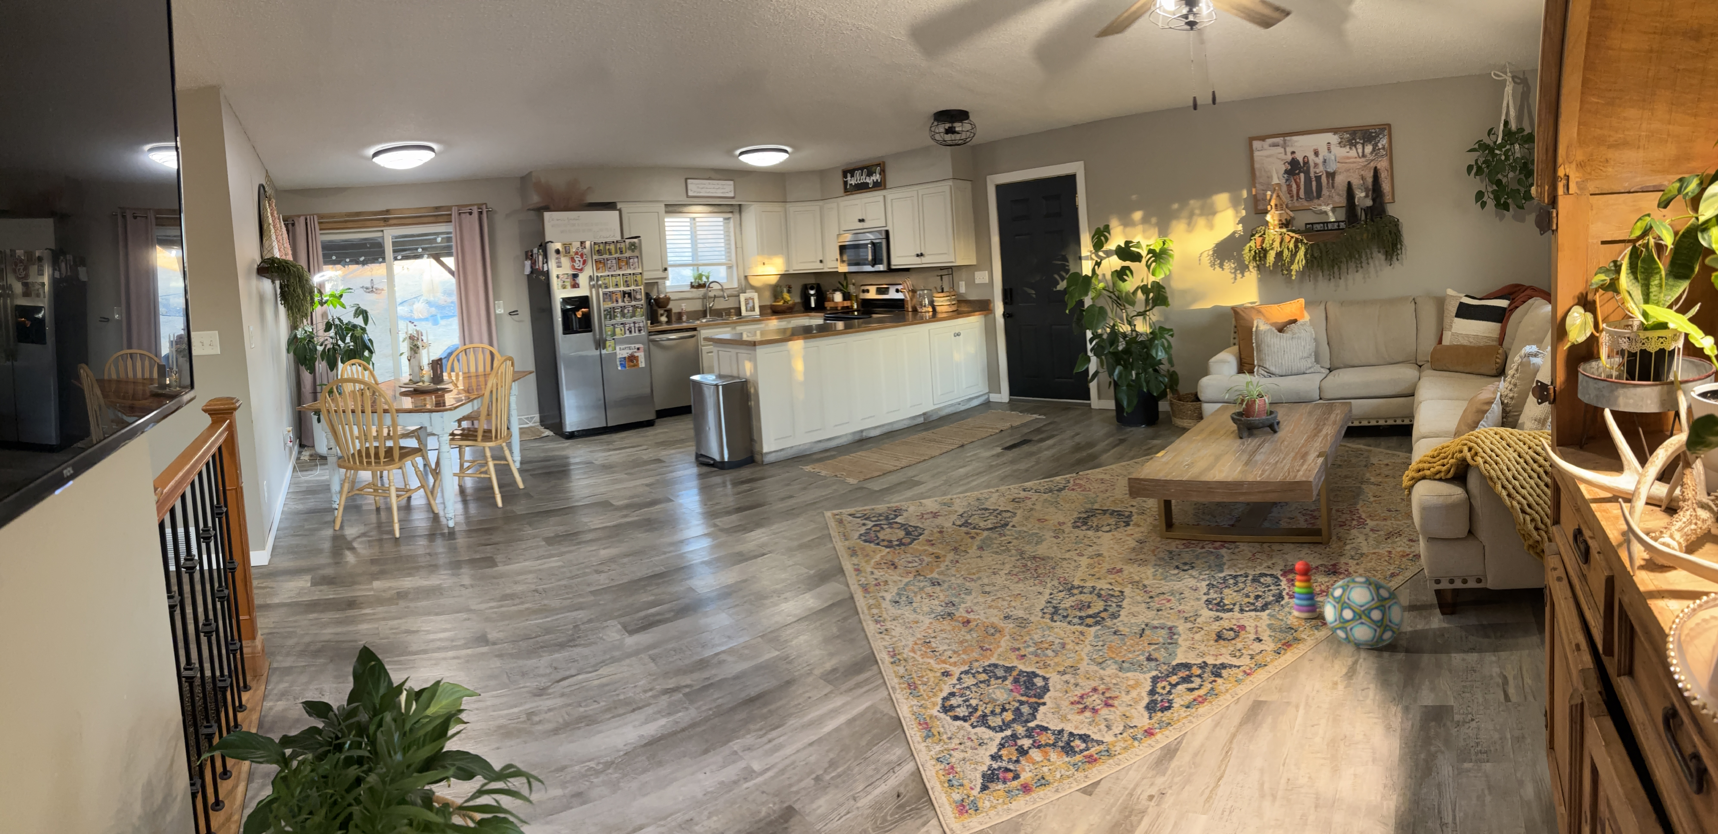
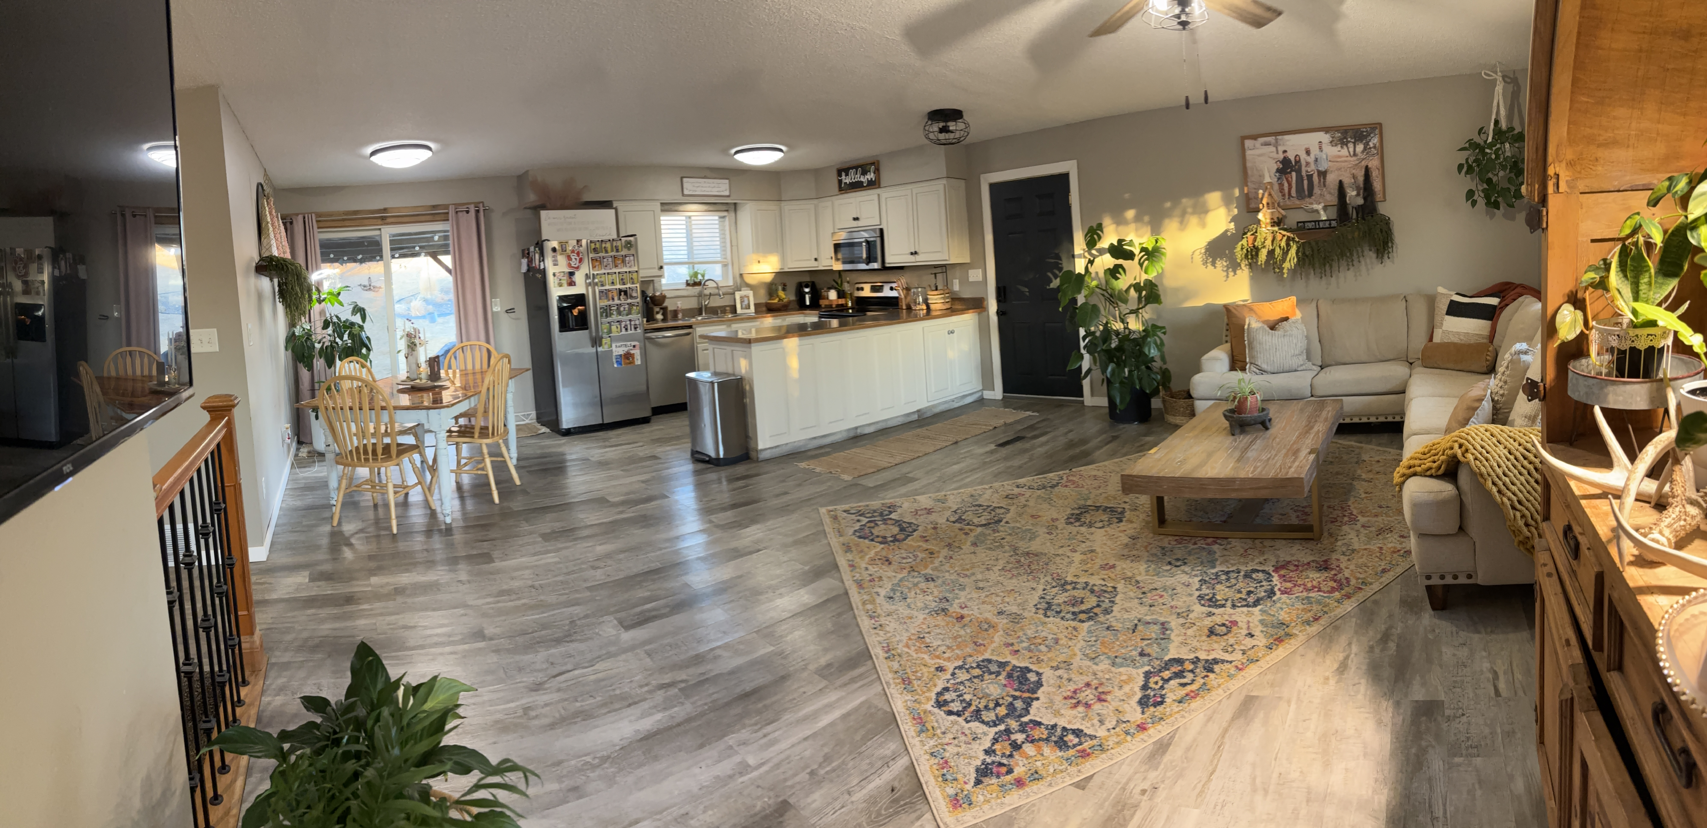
- stacking toy (1305, 589)
- ball (1363, 612)
